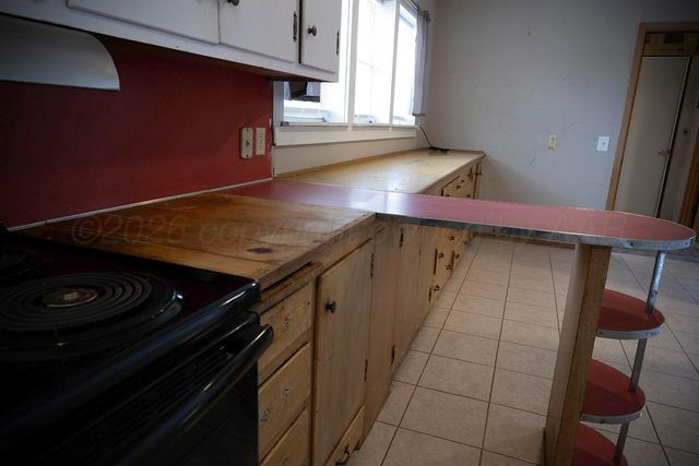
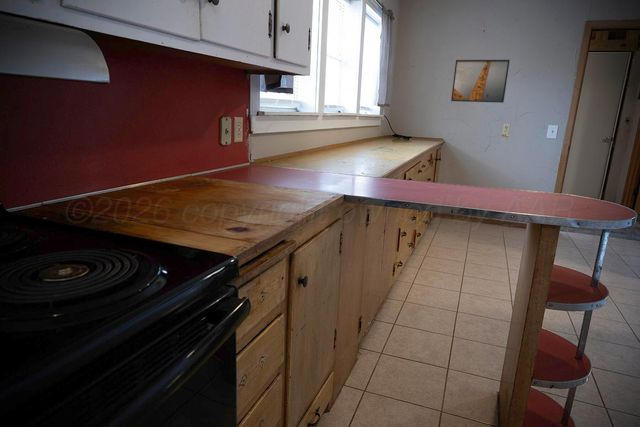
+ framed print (479, 81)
